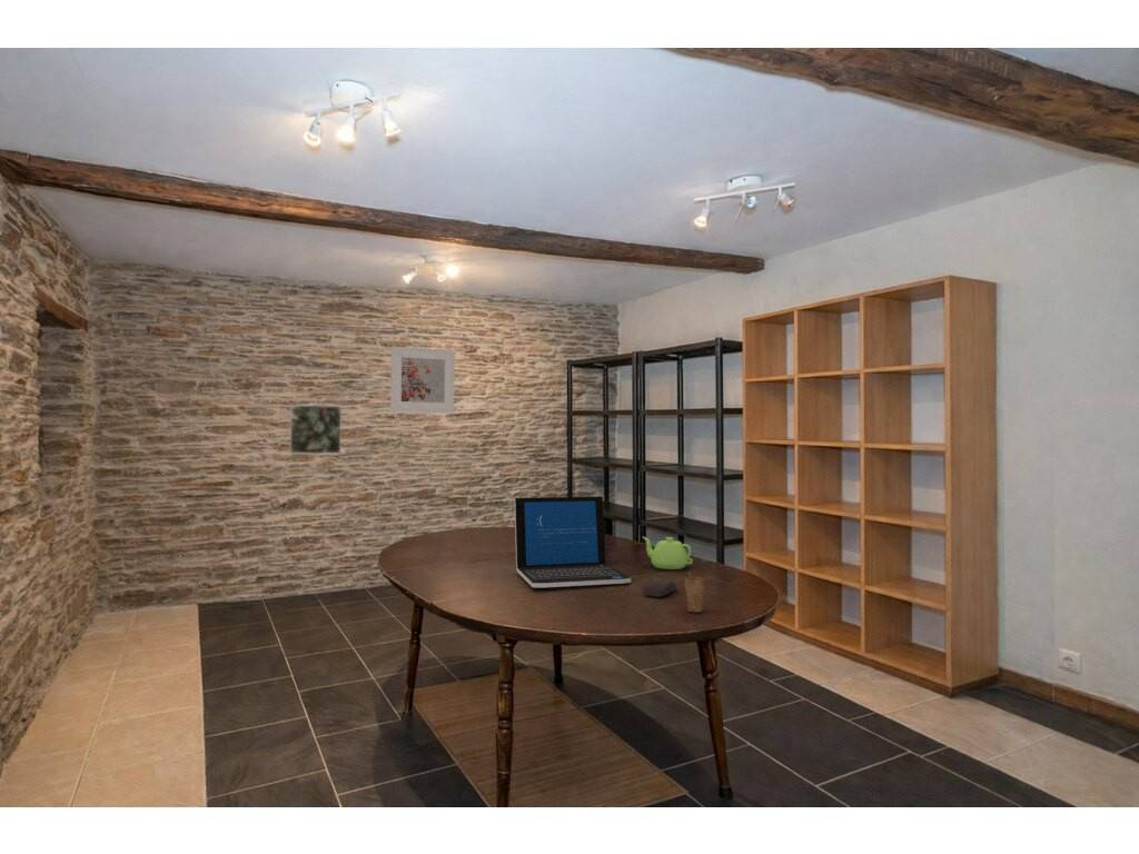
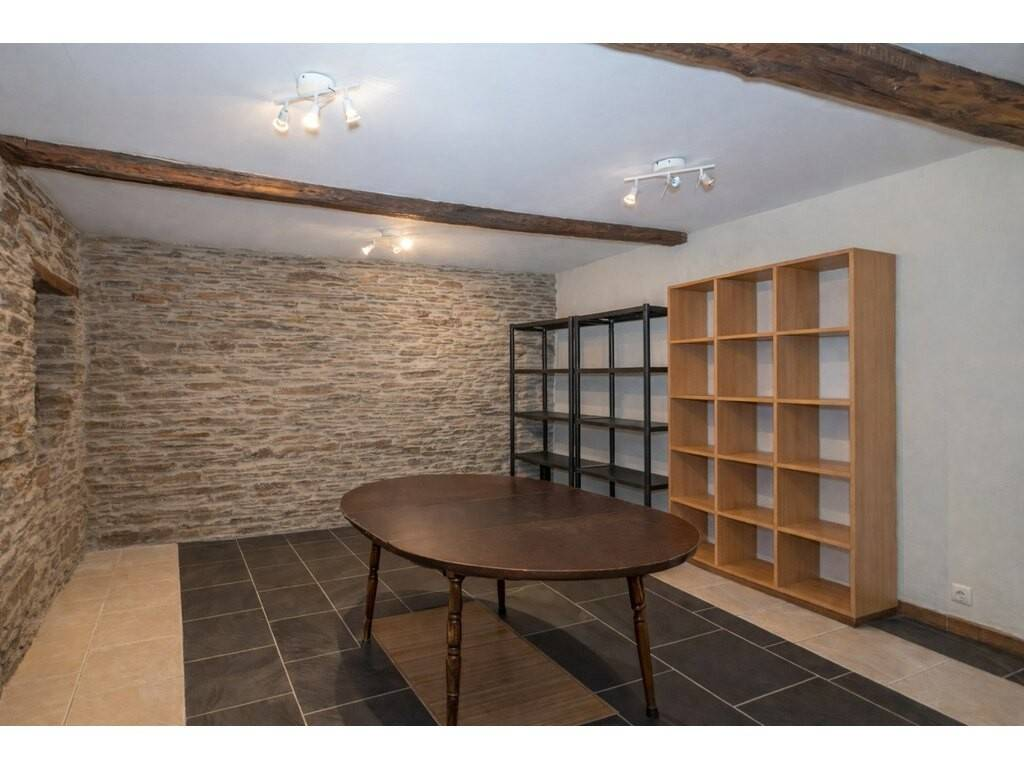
- computer mouse (660, 586)
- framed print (423, 380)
- cup (694, 590)
- teapot (666, 552)
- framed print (315, 429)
- laptop (570, 538)
